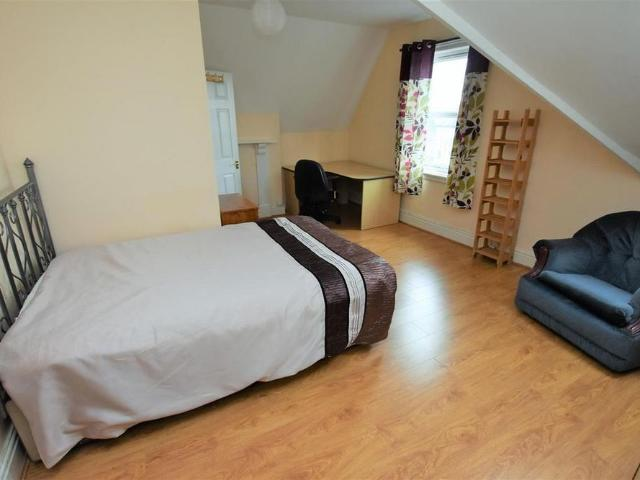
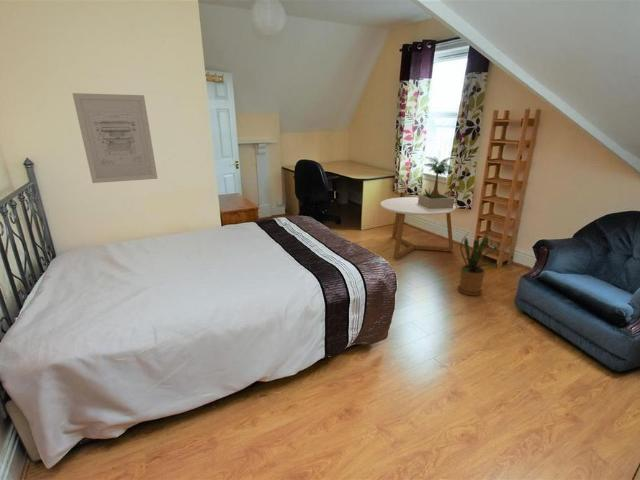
+ wall art (118, 139)
+ potted plant (435, 181)
+ house plant (477, 263)
+ coffee table (403, 224)
